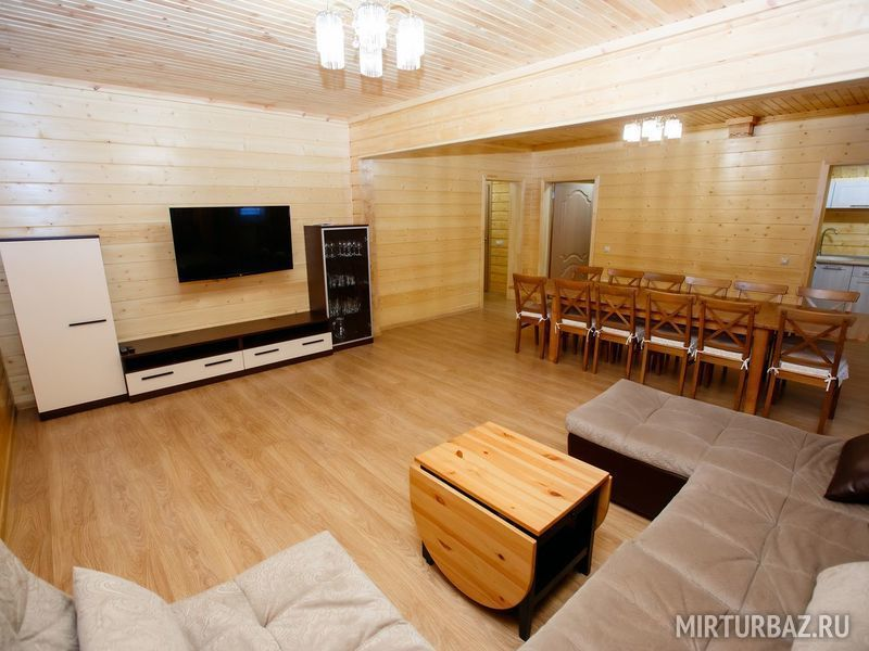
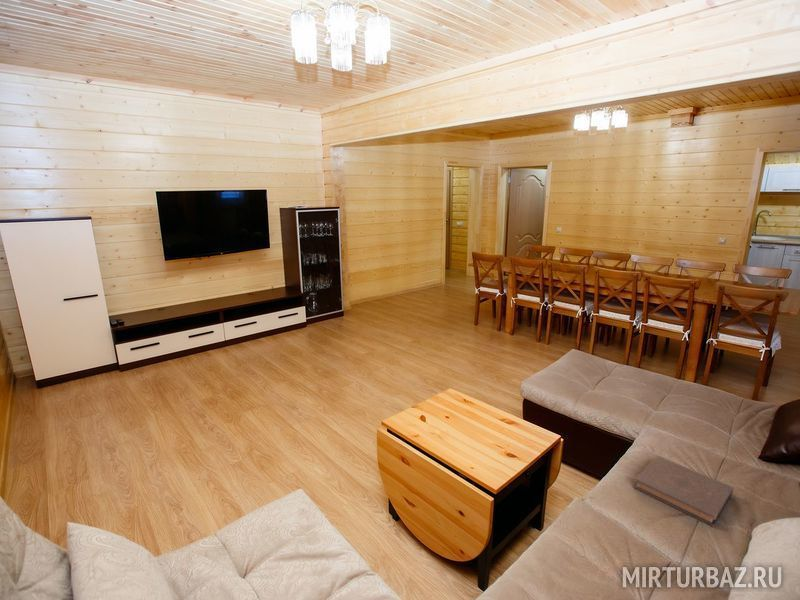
+ book (683, 486)
